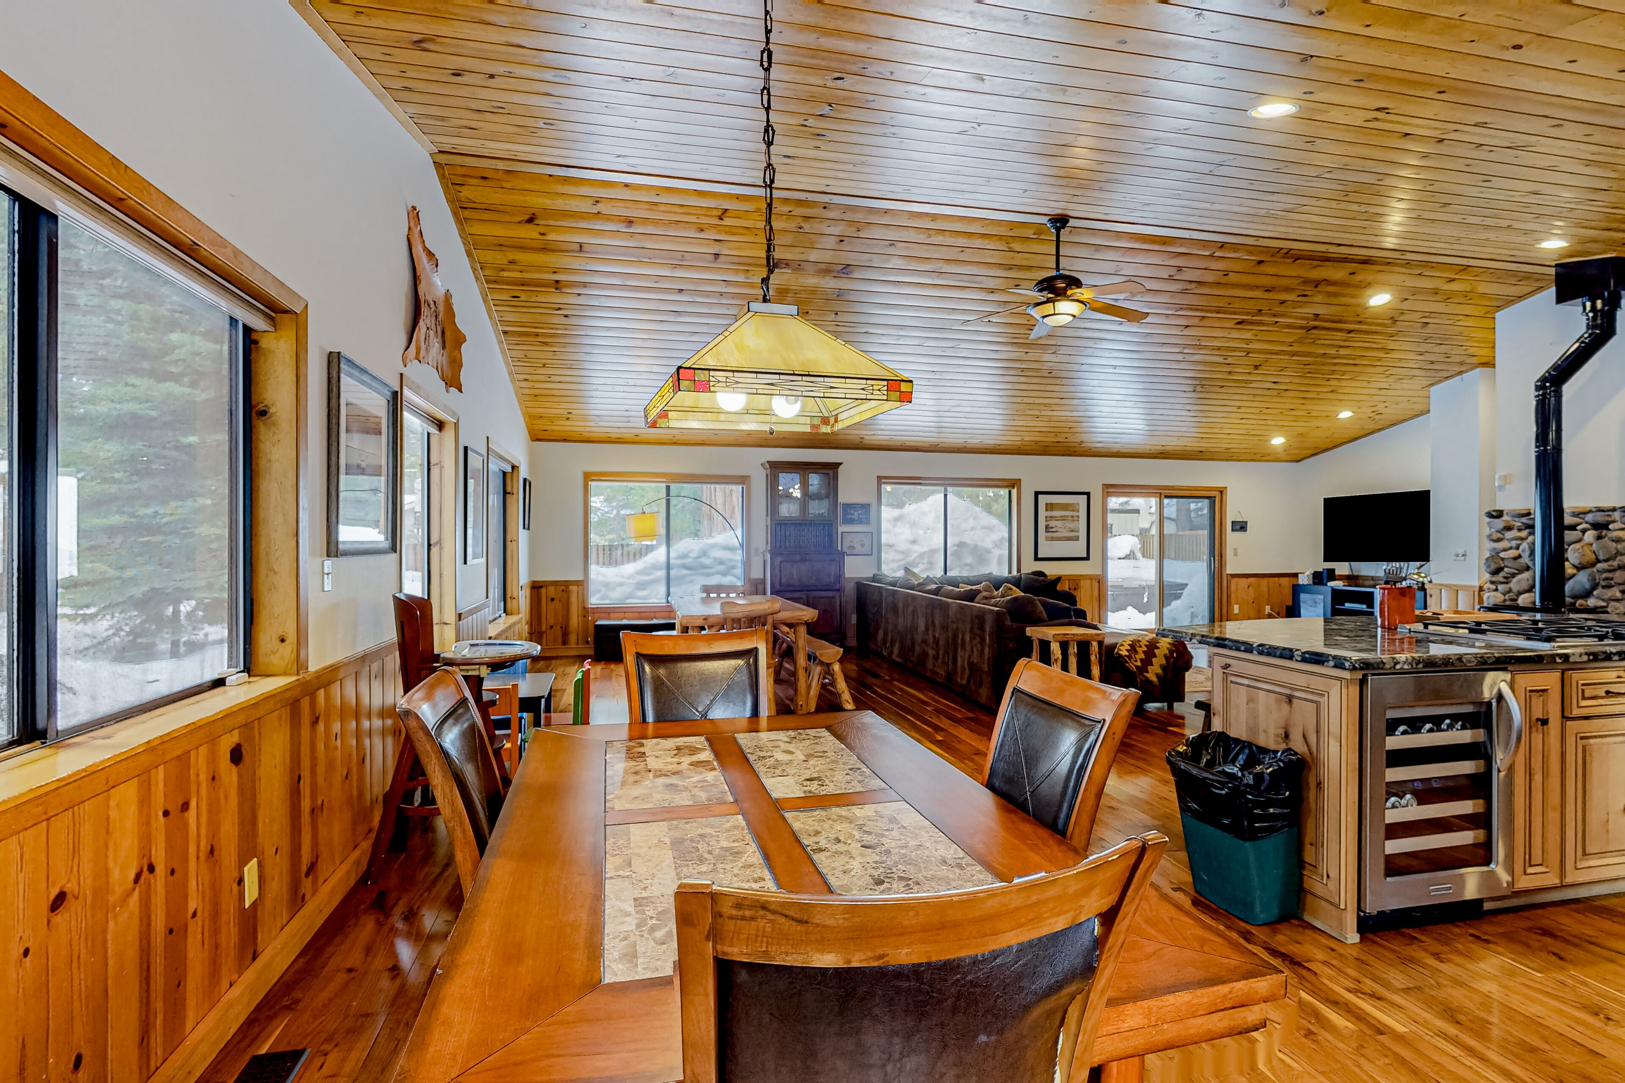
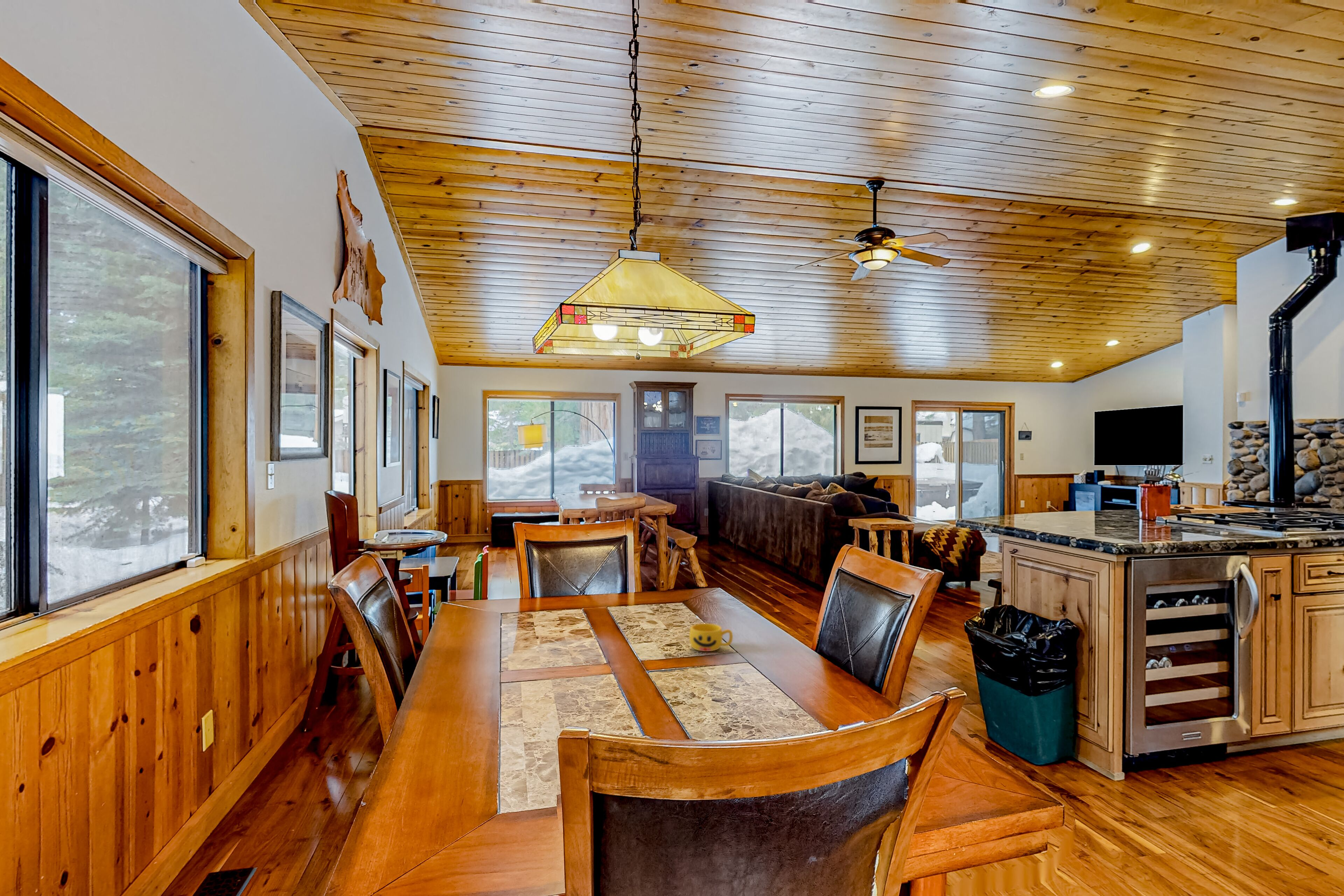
+ cup (711, 638)
